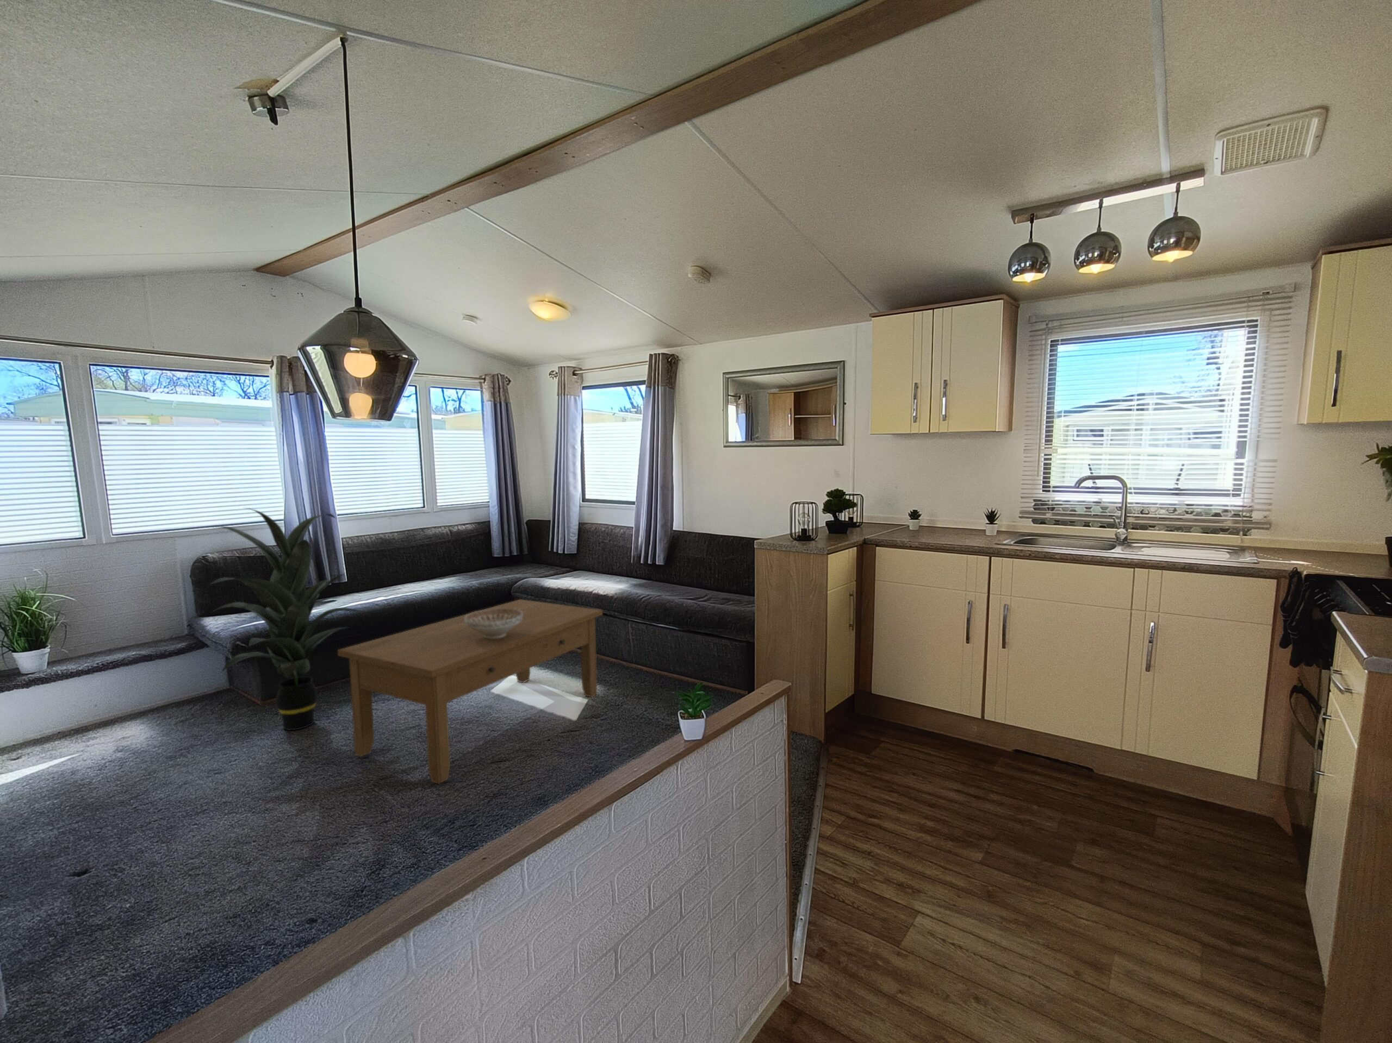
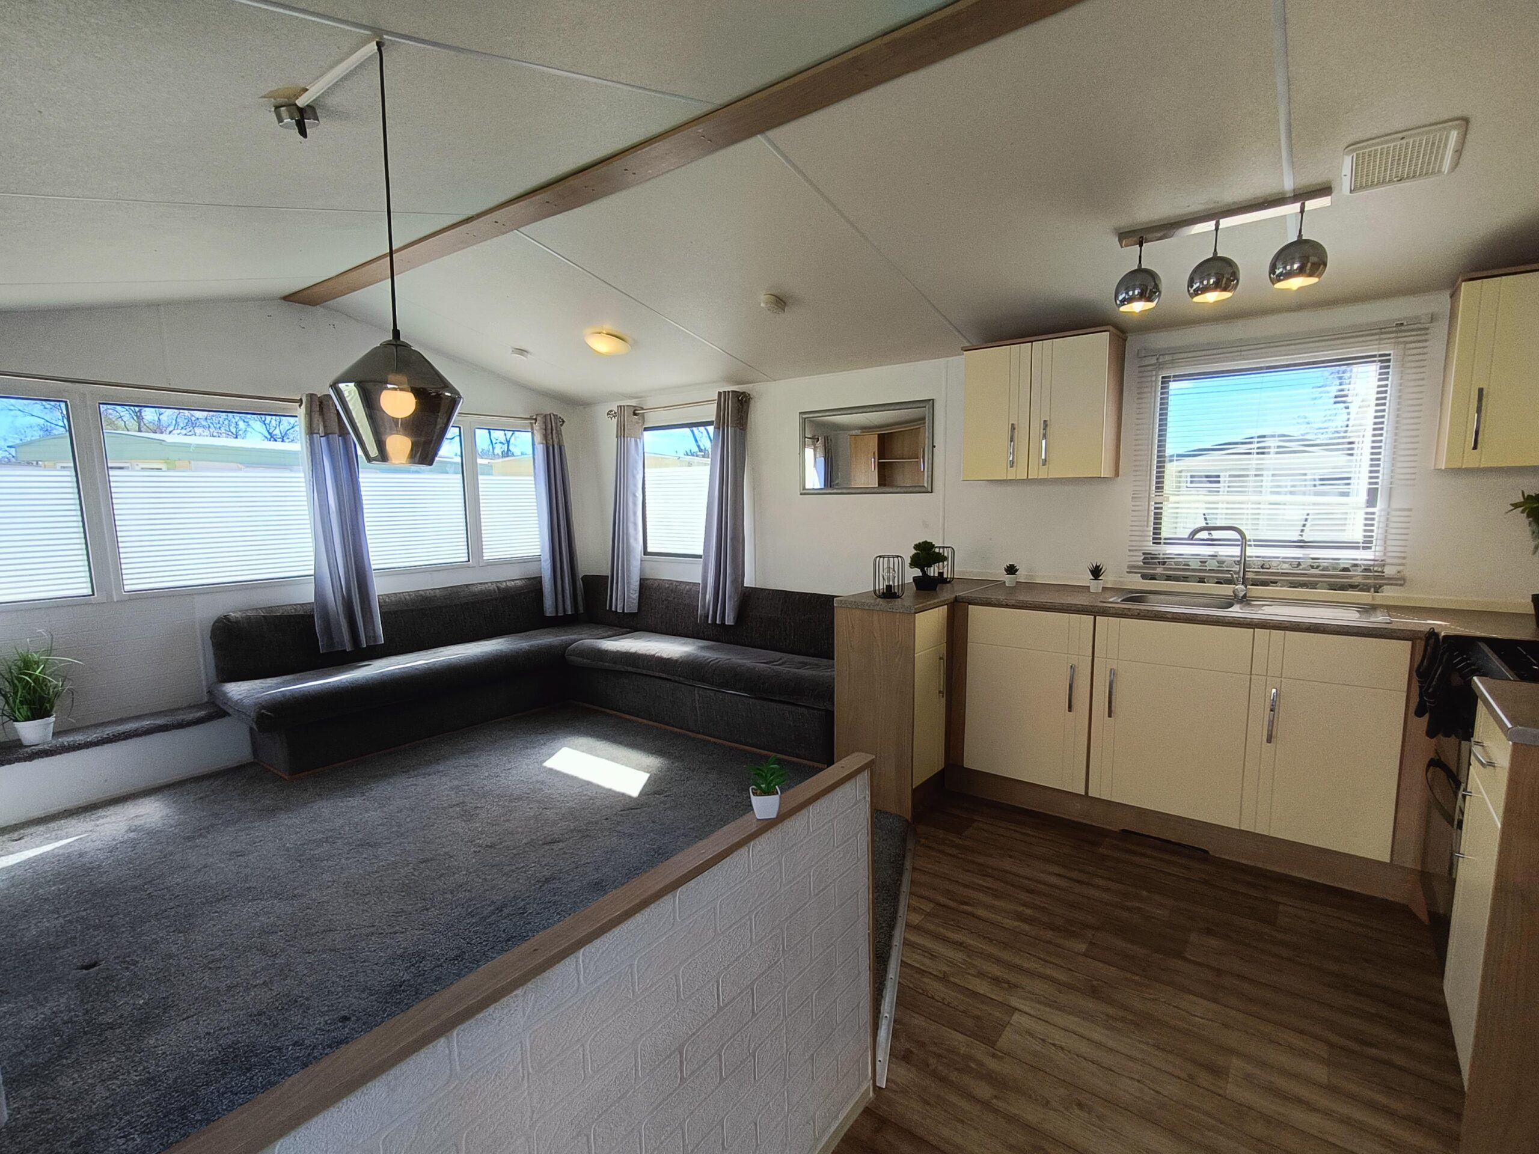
- coffee table (487, 675)
- decorative bowl (494, 624)
- indoor plant (279, 618)
